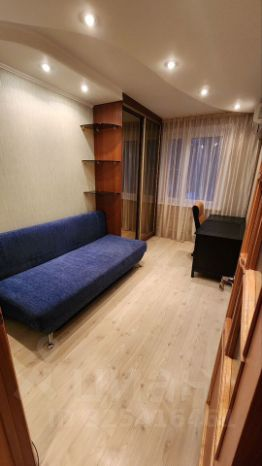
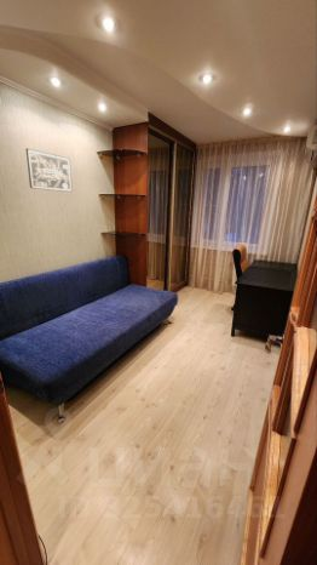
+ wall art (51, 172)
